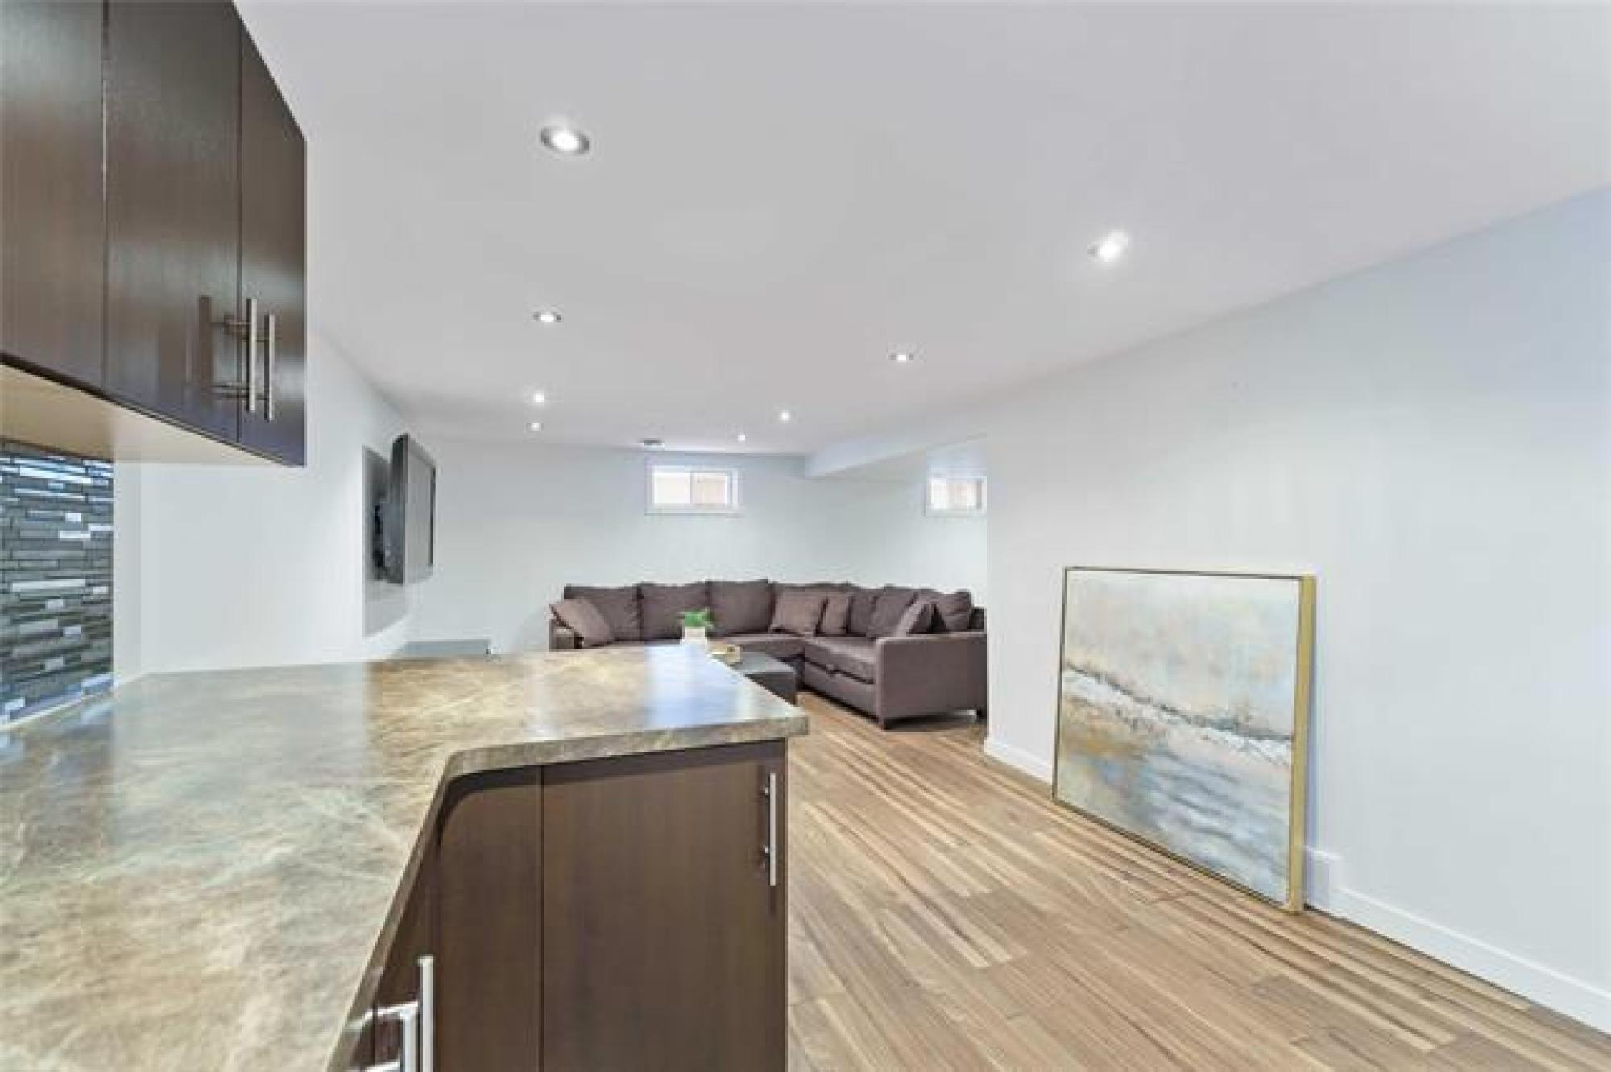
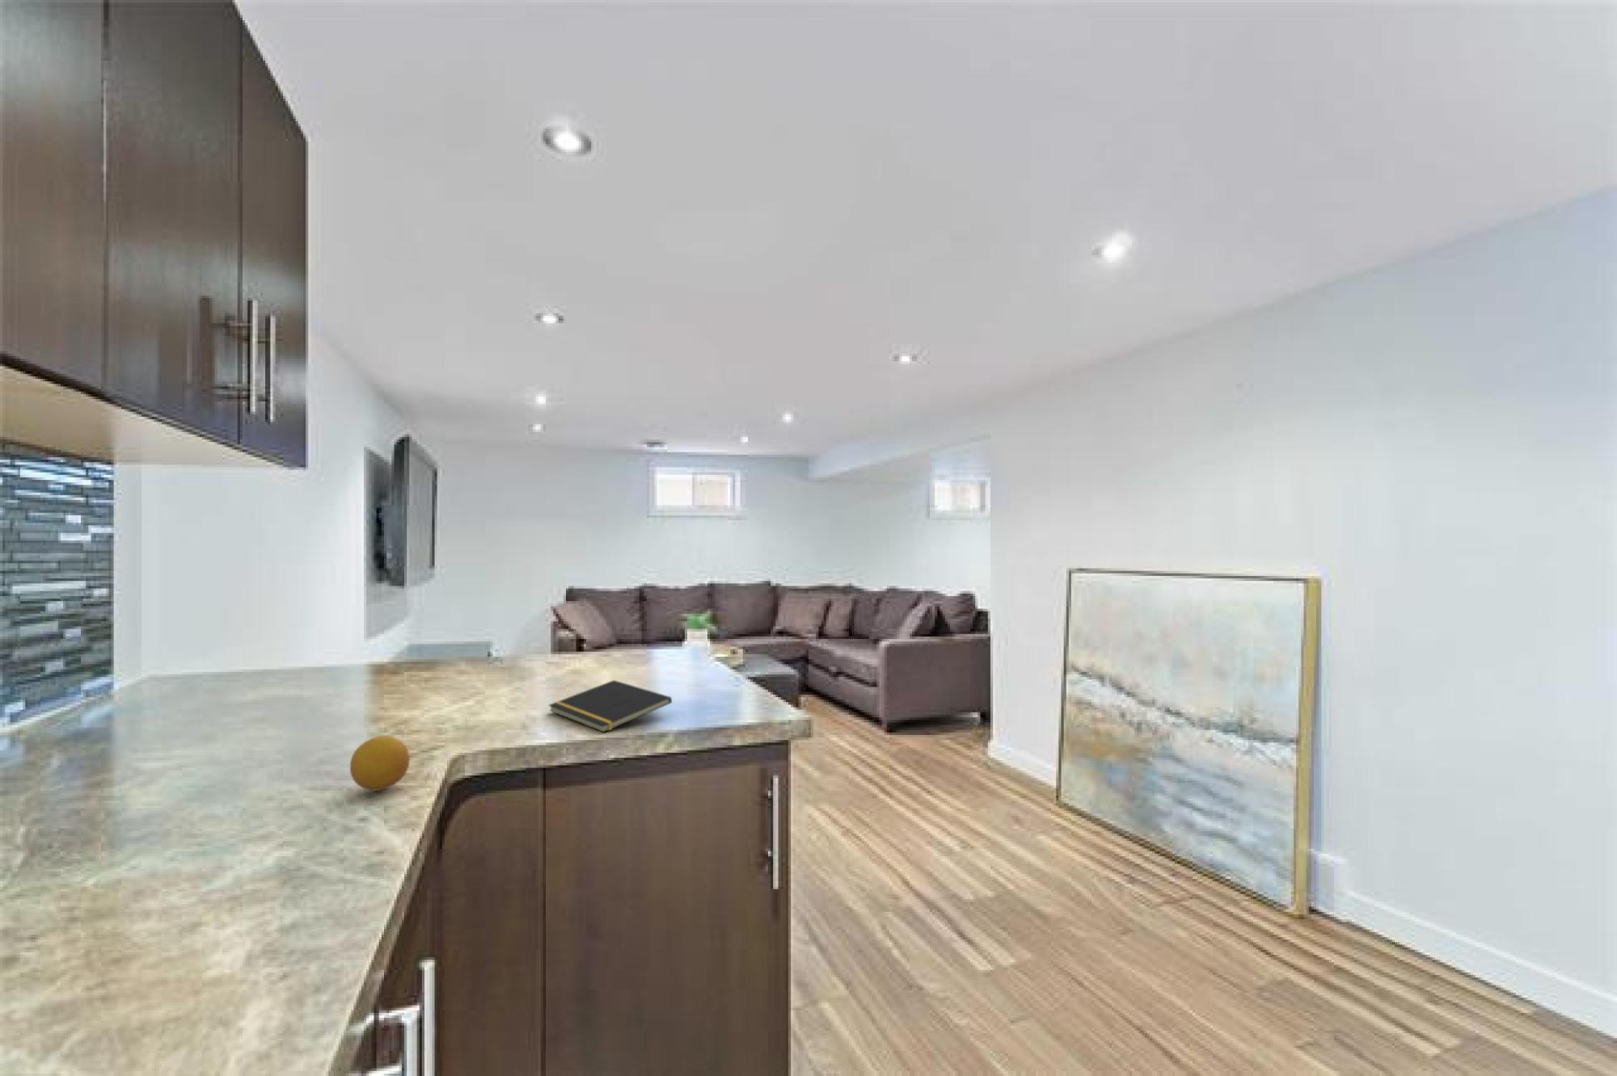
+ notepad (609, 704)
+ fruit (380, 763)
